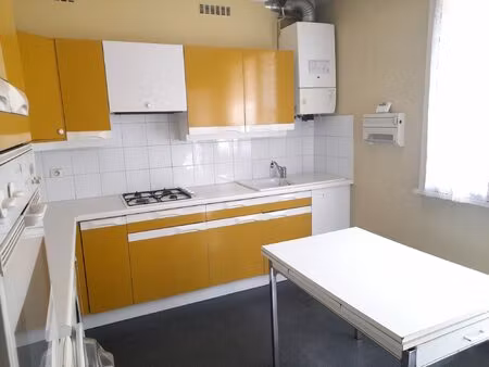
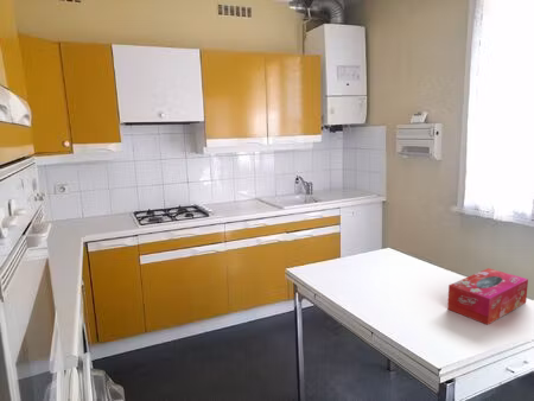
+ tissue box (488, 293)
